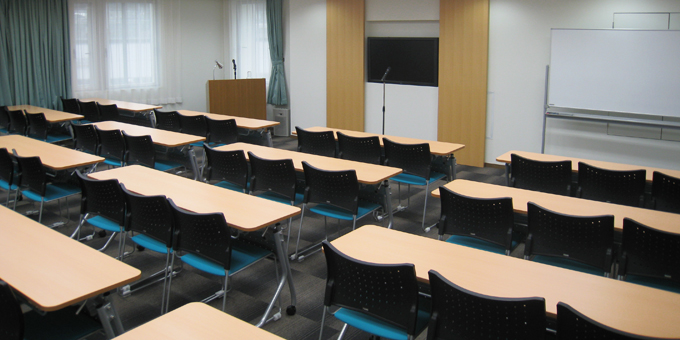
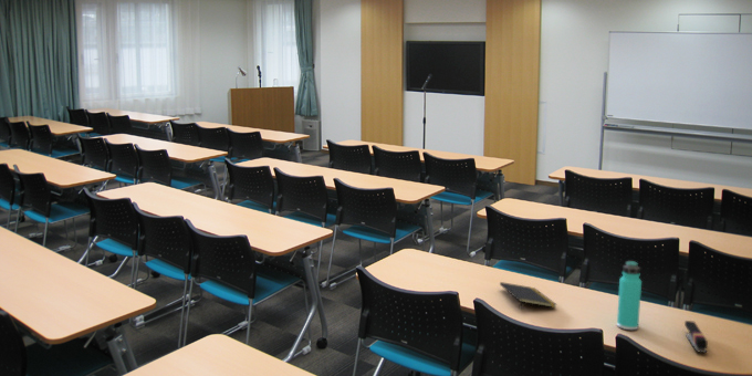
+ stapler (696, 335)
+ thermos bottle (629, 294)
+ notepad (526, 294)
